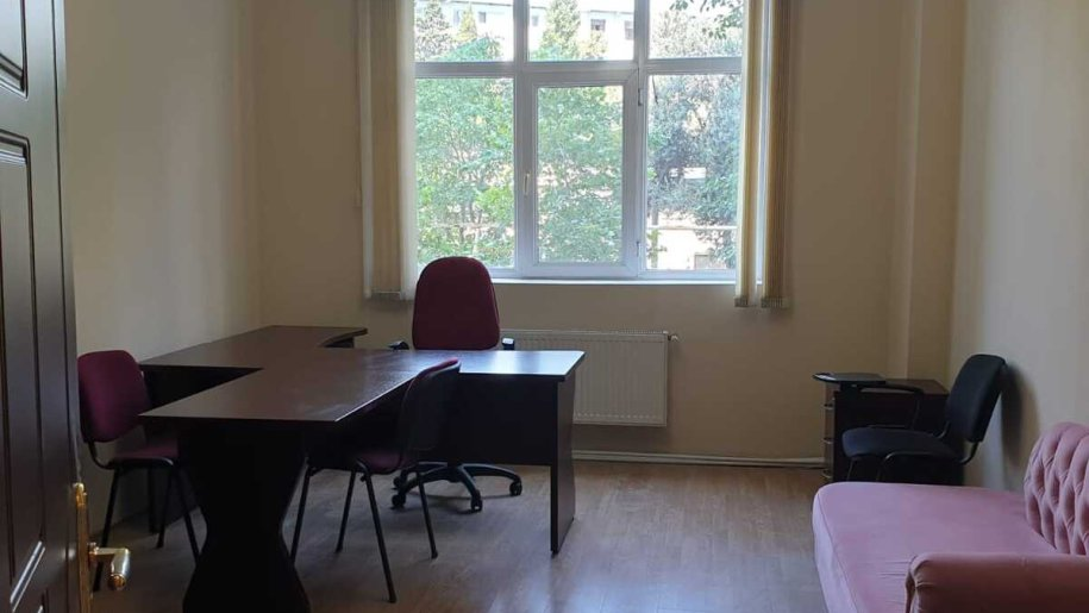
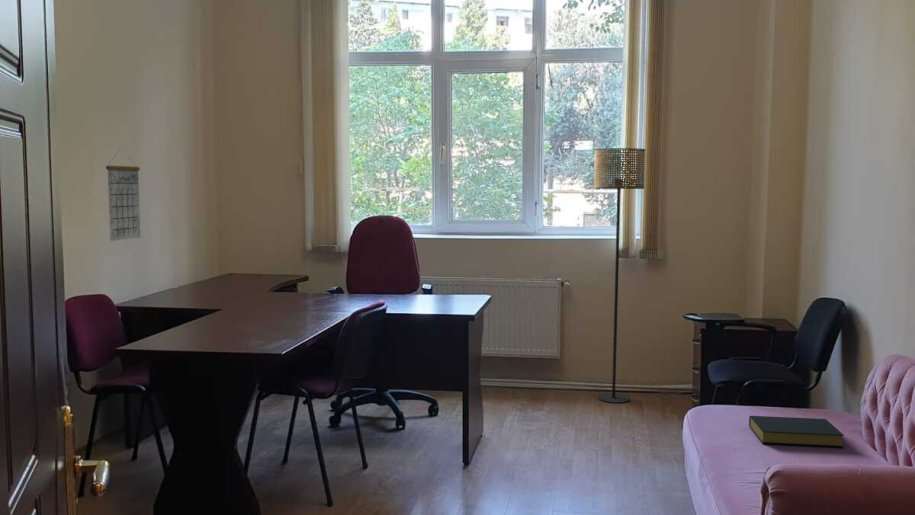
+ floor lamp (616, 275)
+ calendar (124, 194)
+ hardback book (794, 430)
